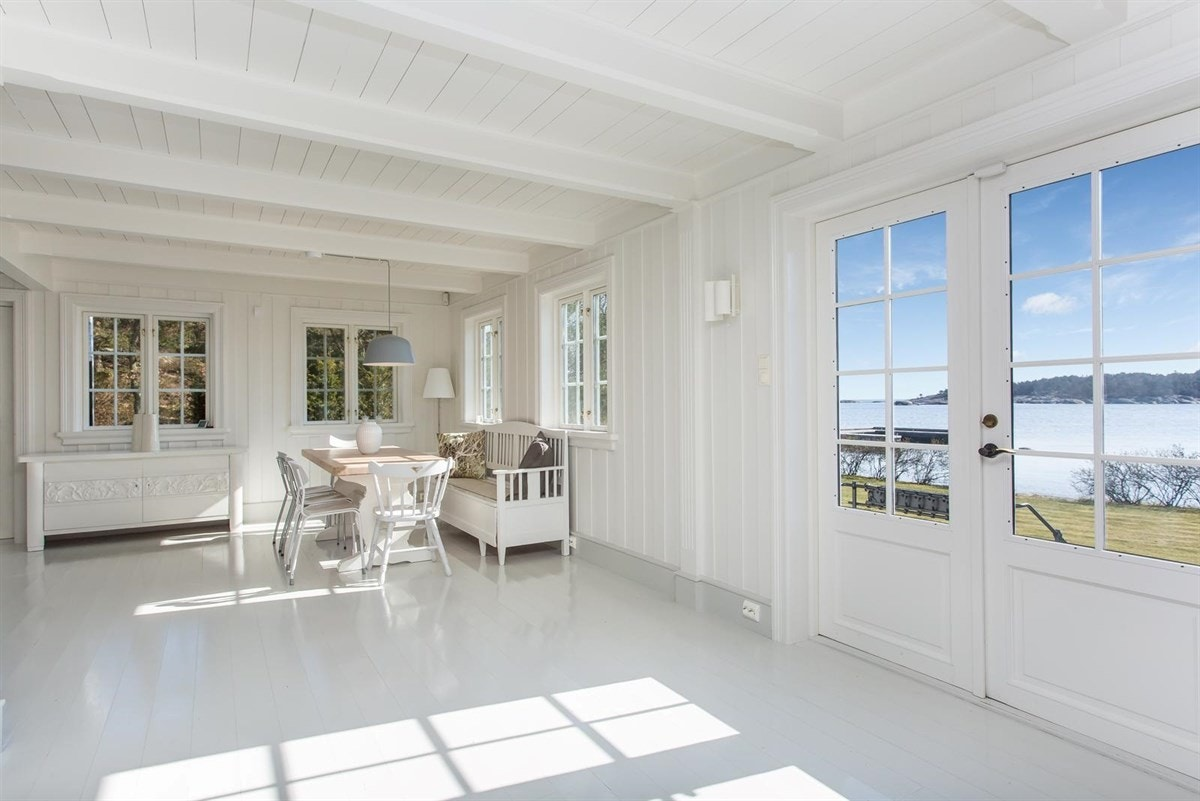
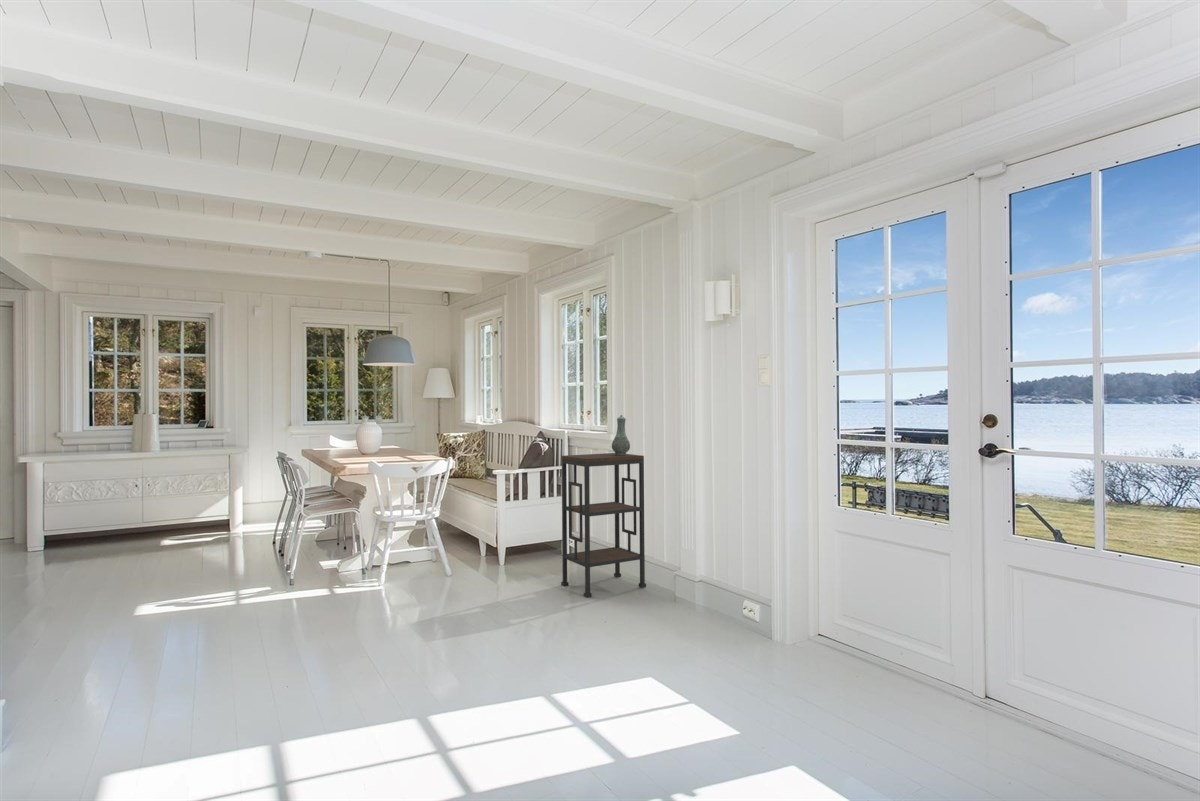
+ vase (620, 434)
+ shelving unit (602, 514)
